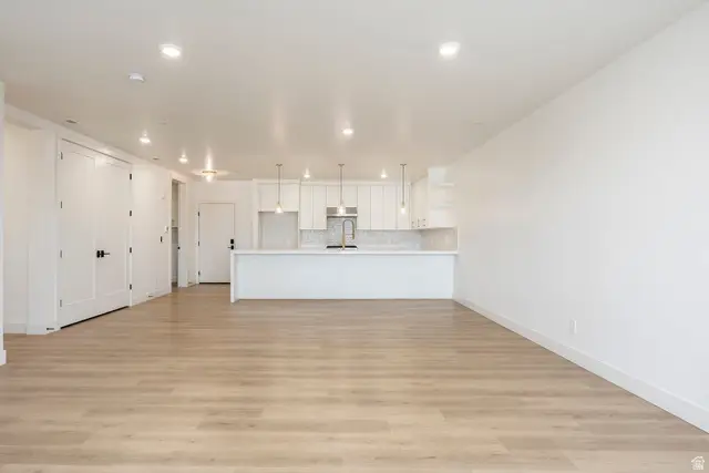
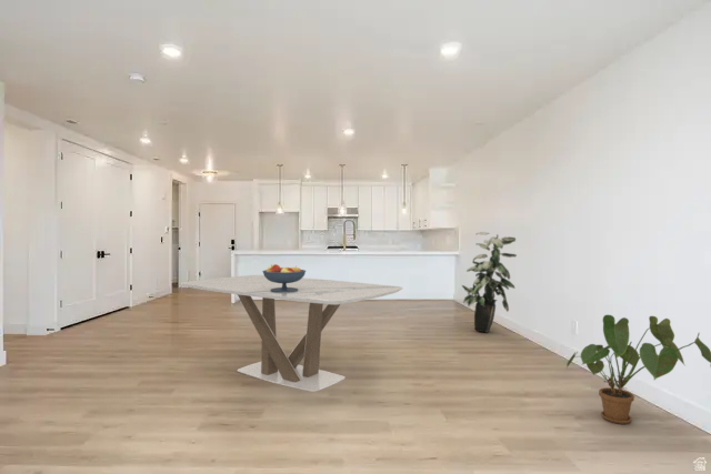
+ house plant (634, 367)
+ dining table (276, 333)
+ indoor plant (488, 281)
+ fruit bowl (283, 276)
